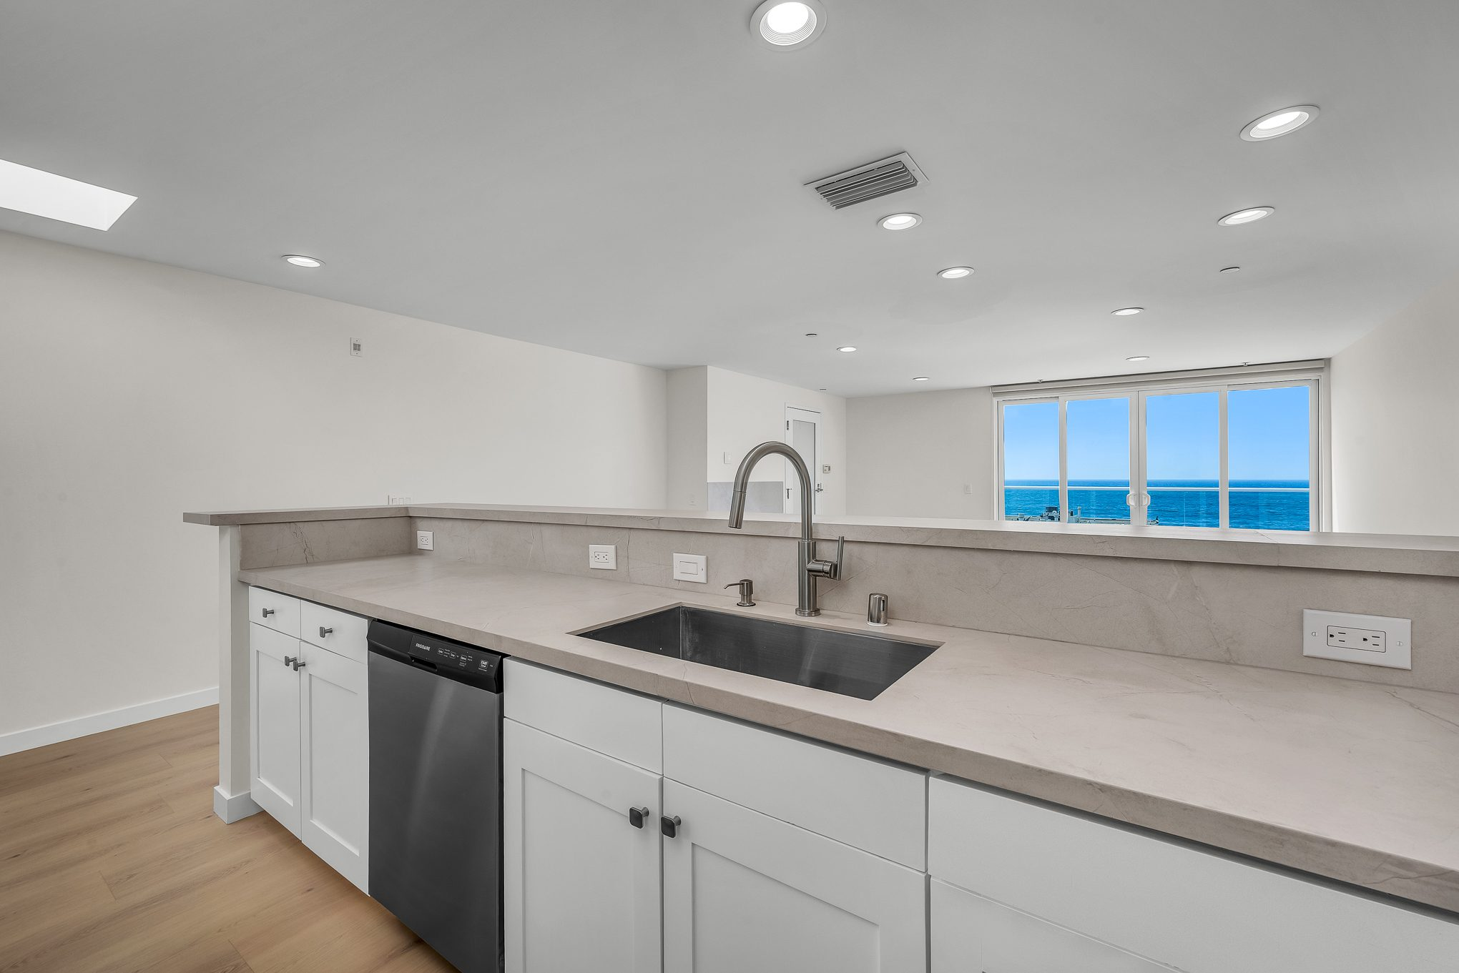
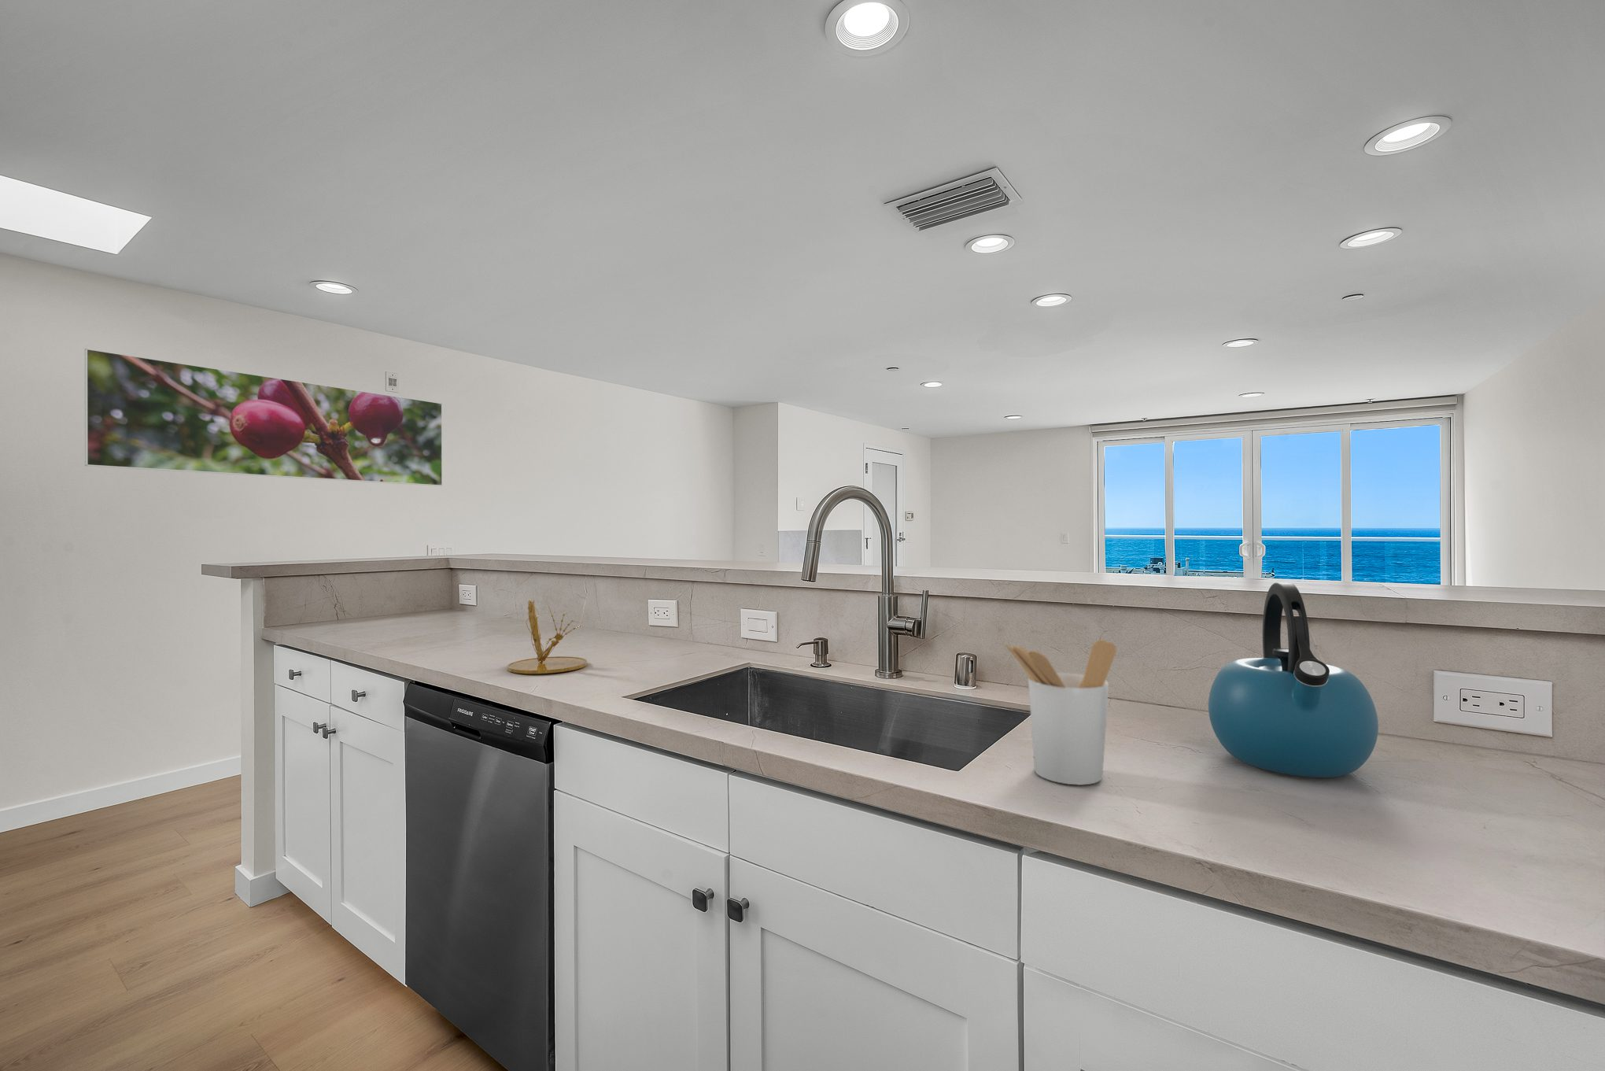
+ utensil holder (1055, 706)
+ kettle (1291, 674)
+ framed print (294, 429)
+ plant (556, 630)
